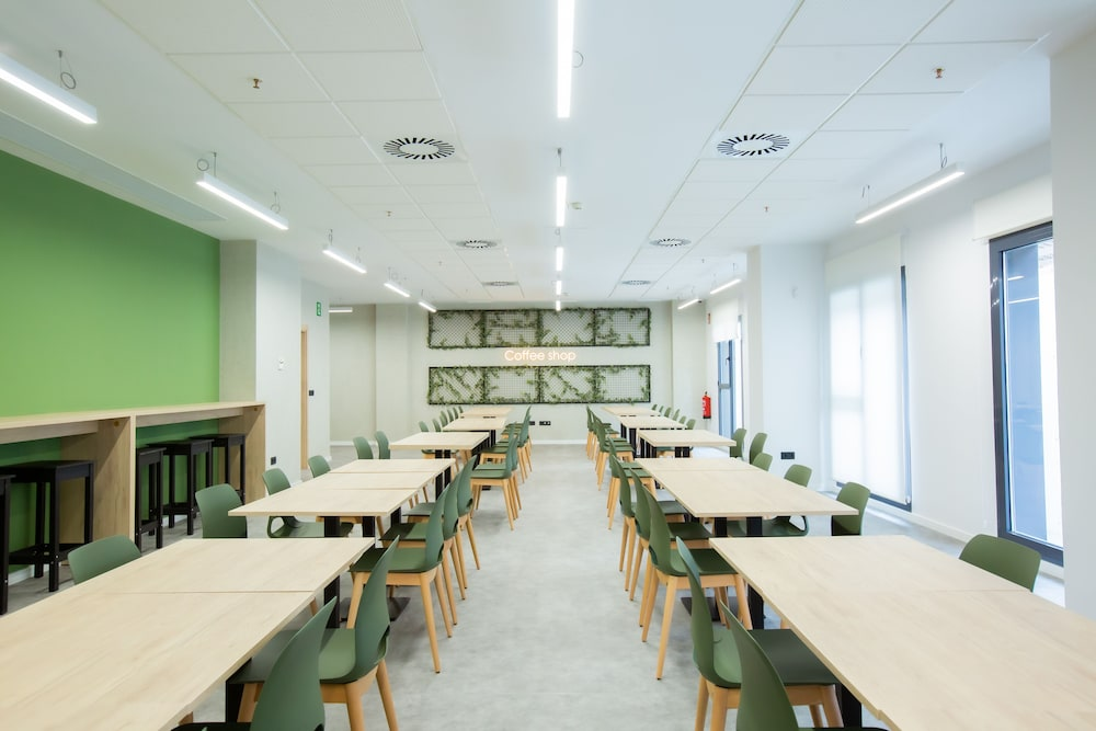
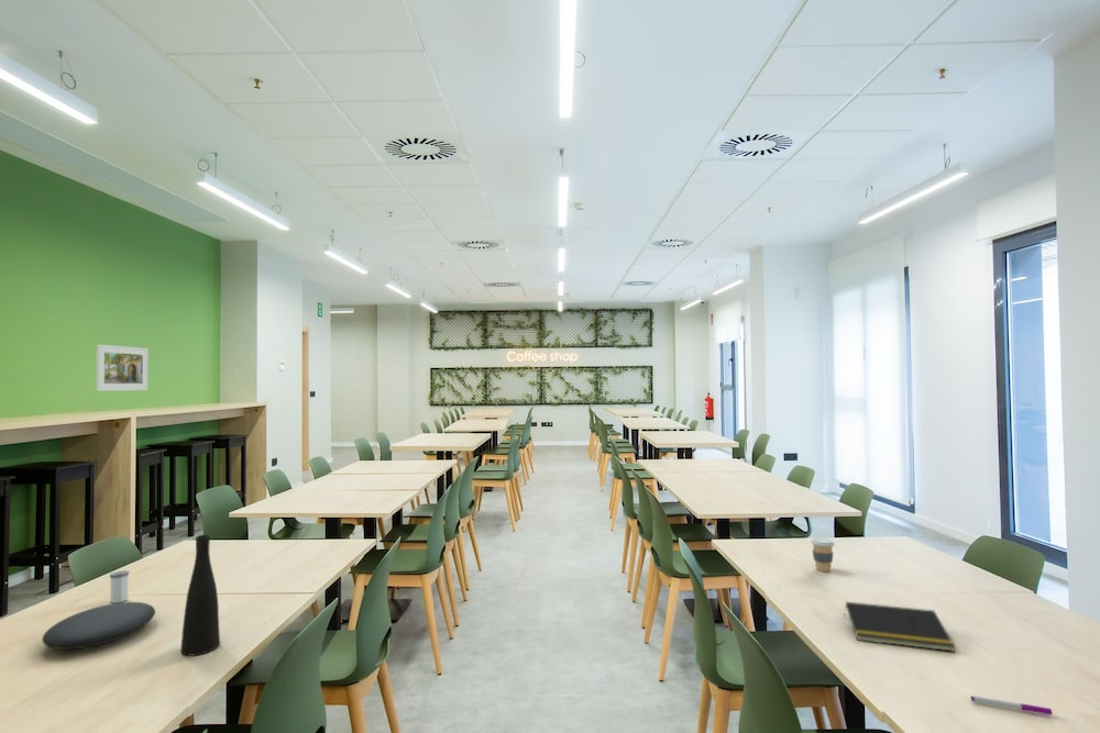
+ pen (1010, 704)
+ plate (101, 623)
+ salt shaker (119, 586)
+ notepad (897, 624)
+ coffee cup (823, 554)
+ vase (200, 591)
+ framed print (123, 368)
